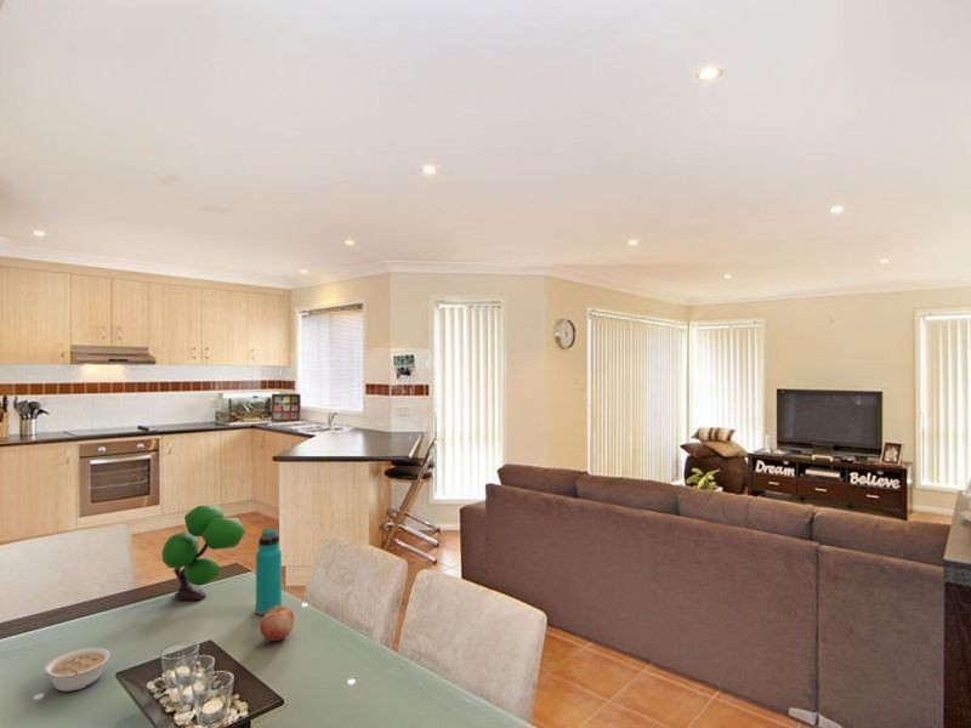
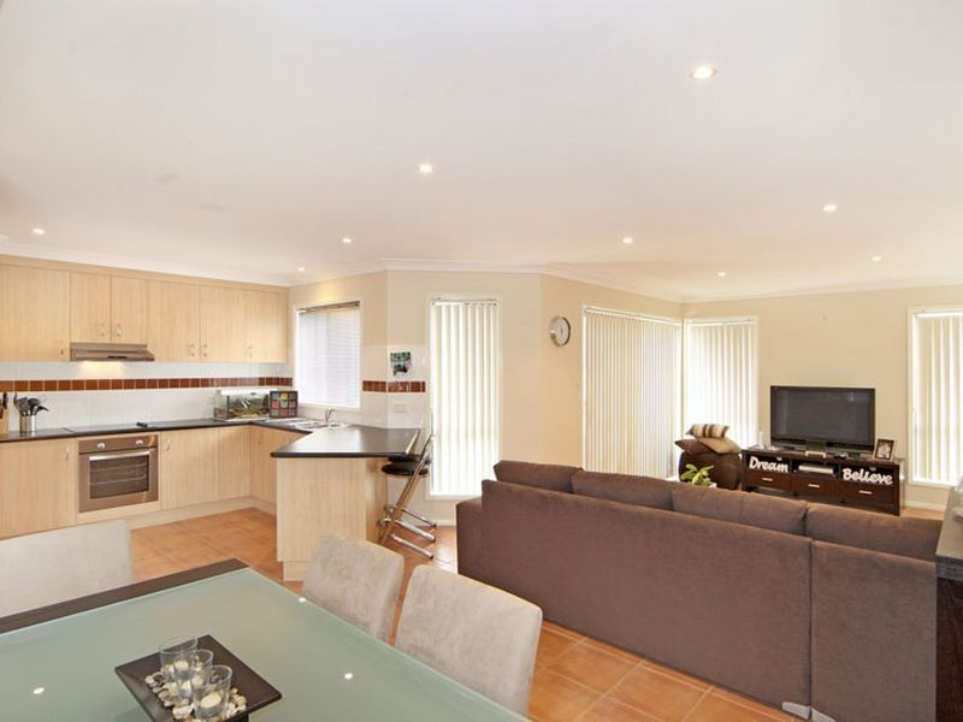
- plant (204, 551)
- legume (79, 669)
- water bottle (268, 569)
- fruit (277, 622)
